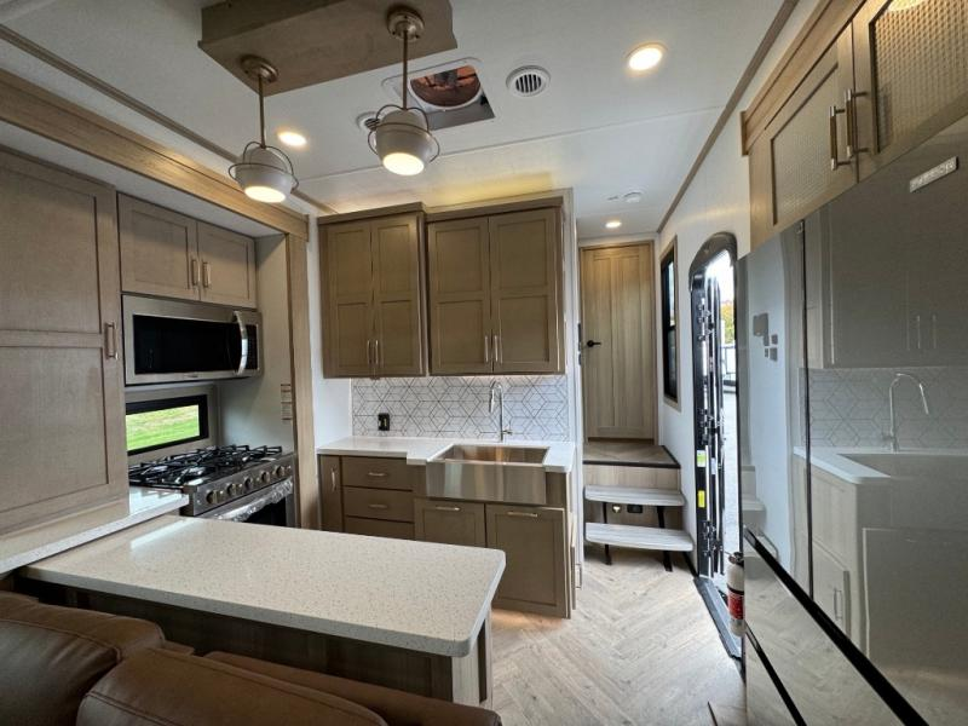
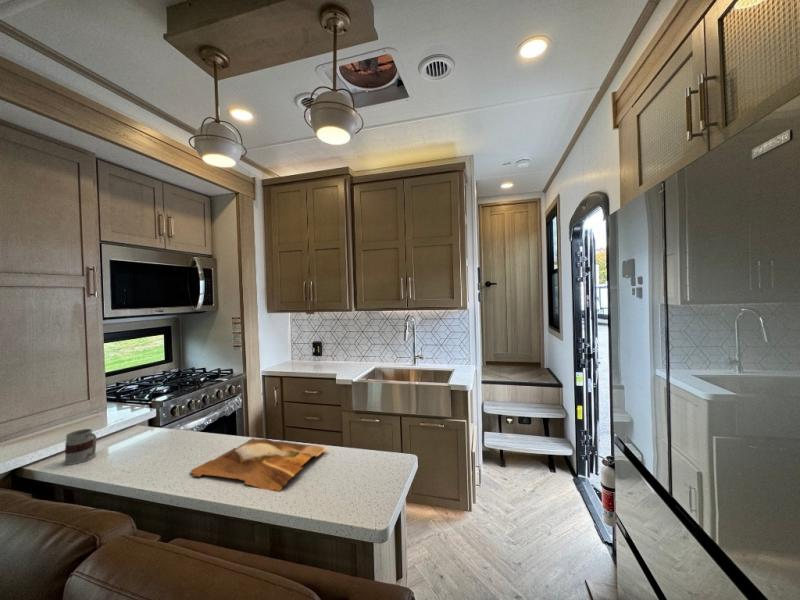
+ cutting board (262, 454)
+ mug (83, 445)
